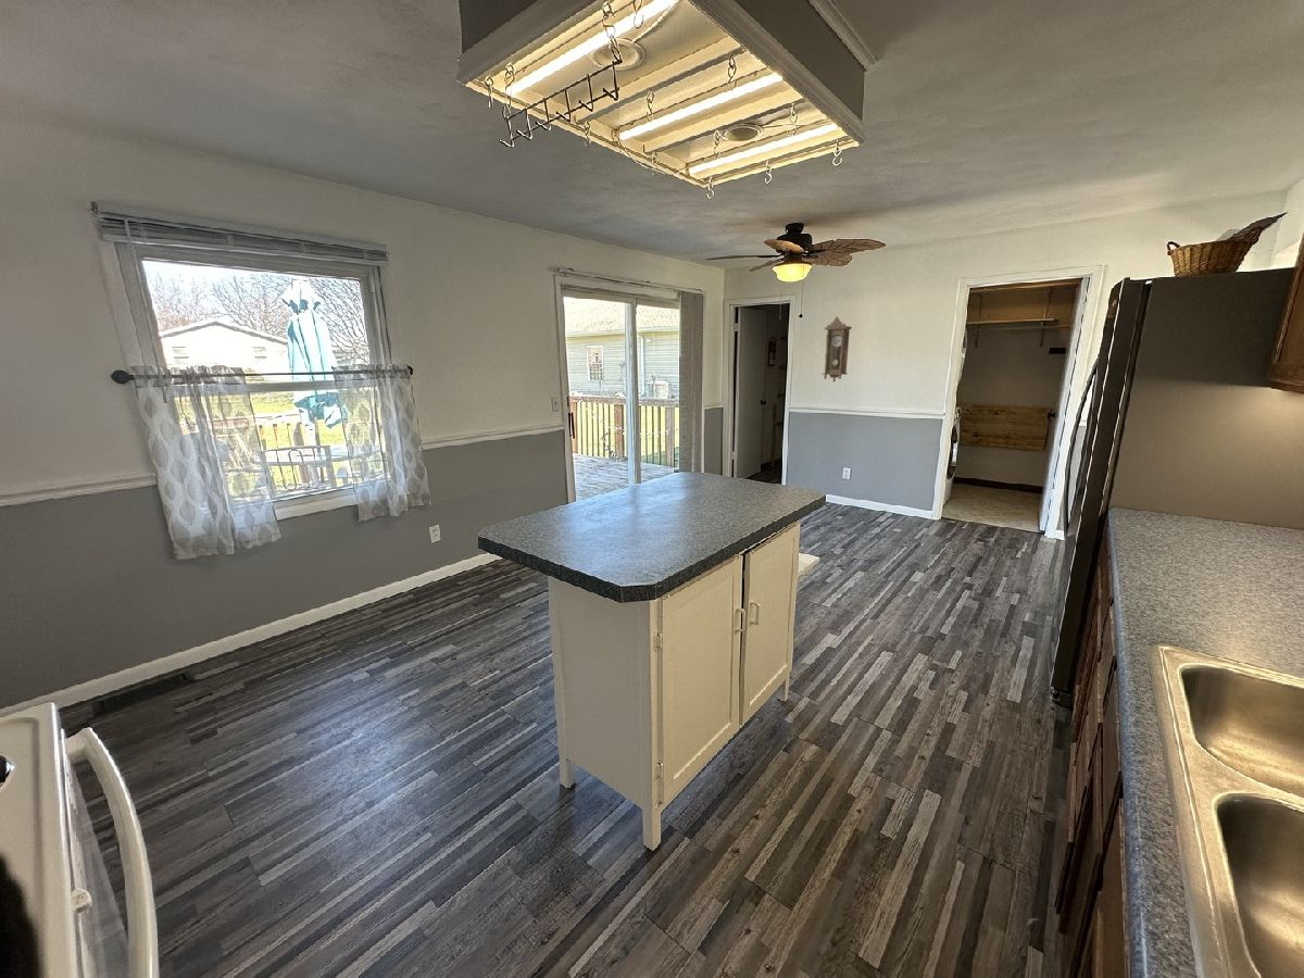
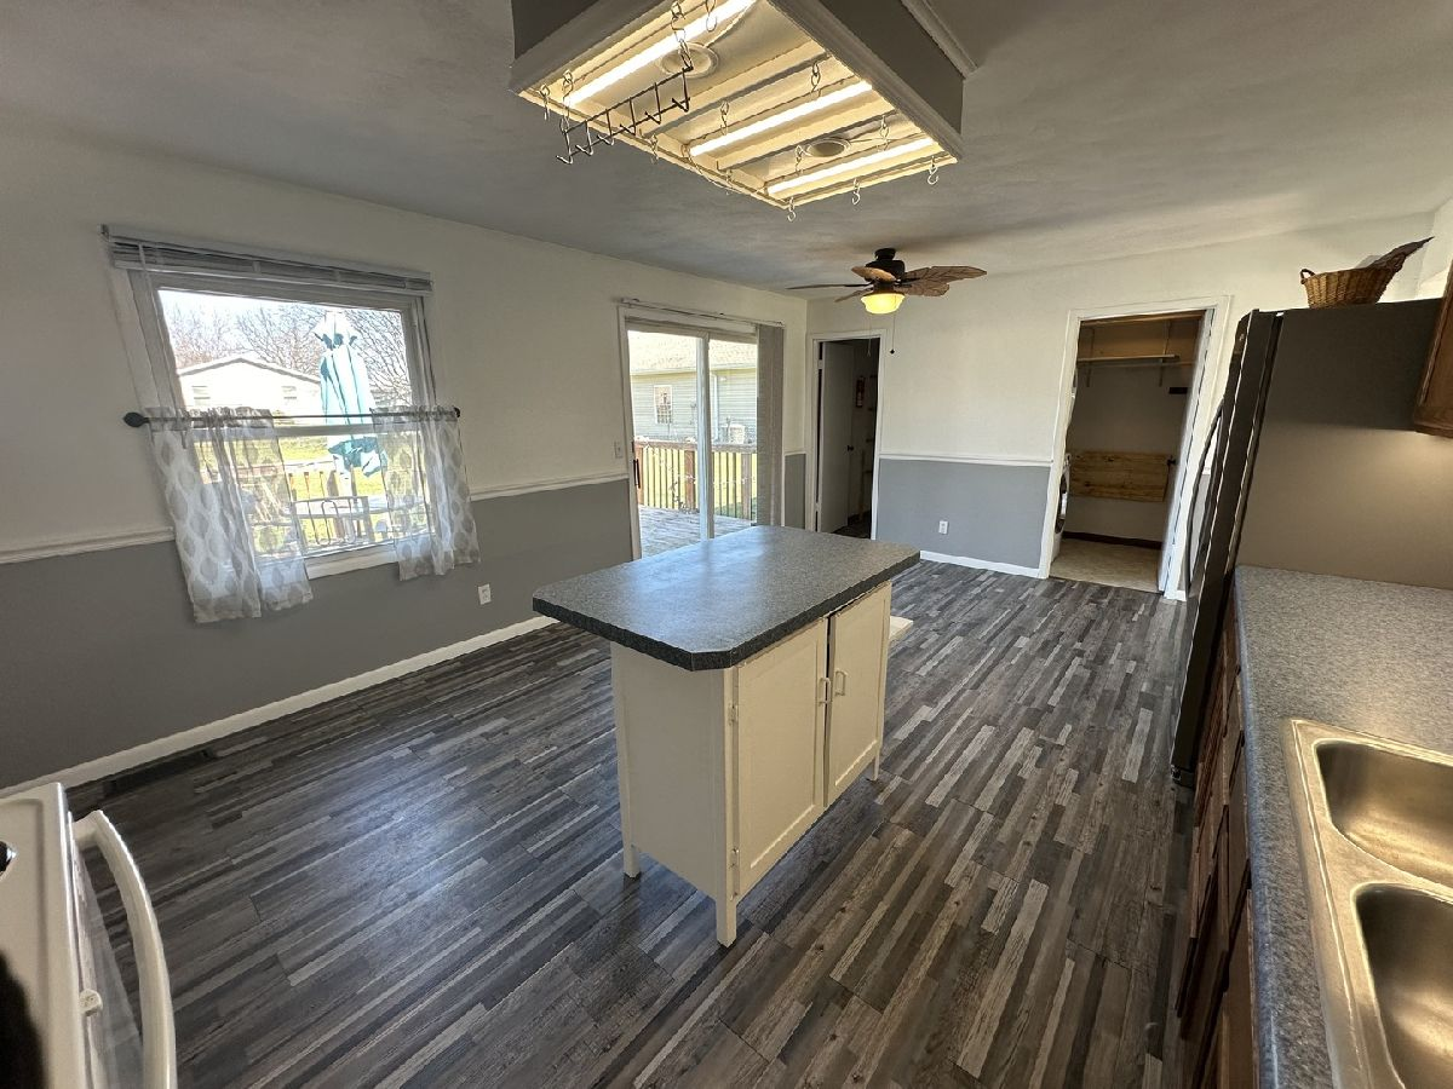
- pendulum clock (836, 350)
